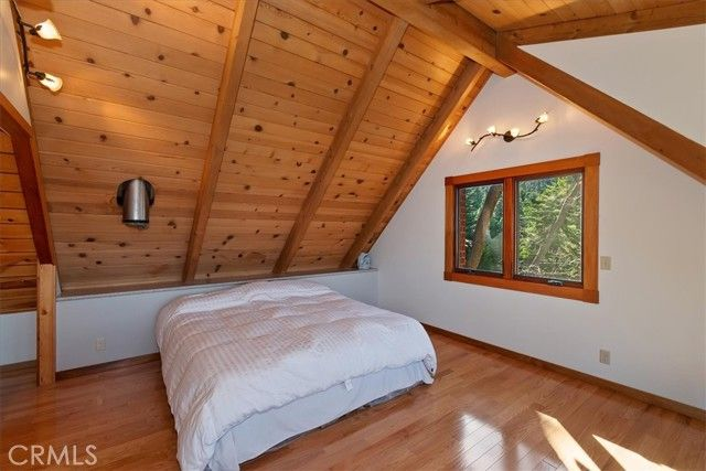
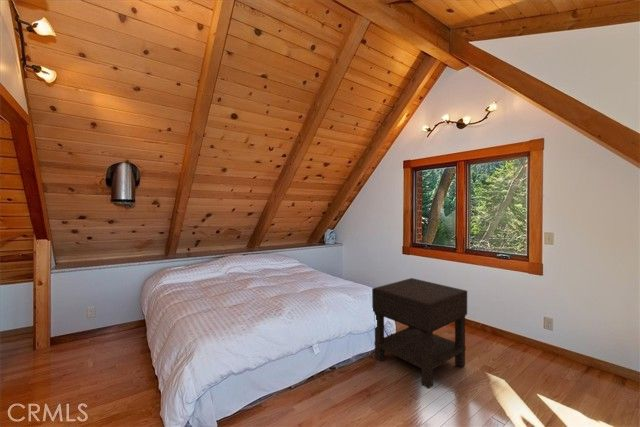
+ nightstand (418, 325)
